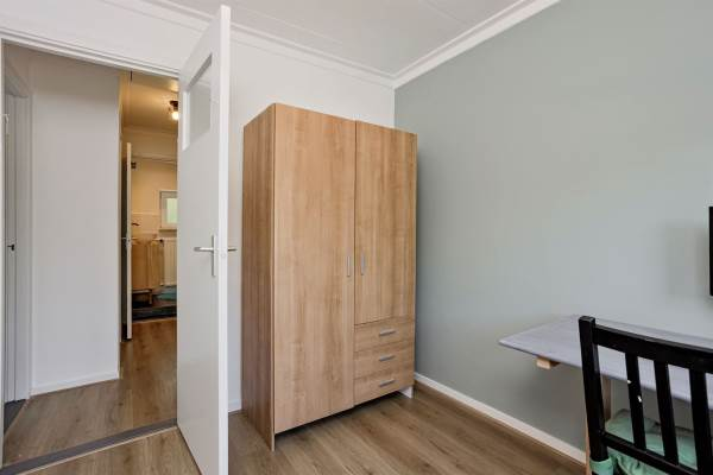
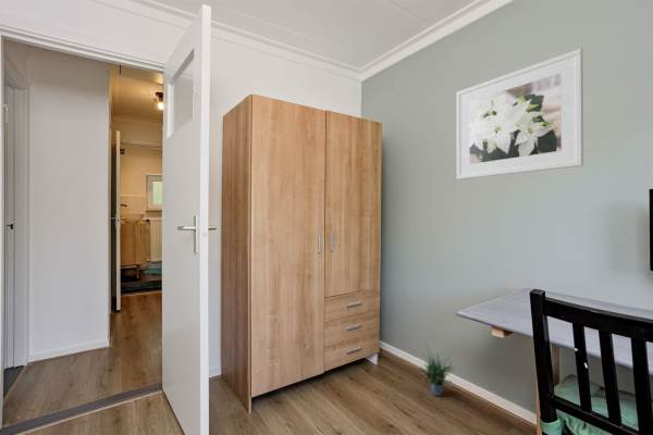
+ potted plant (438, 369)
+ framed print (510, 123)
